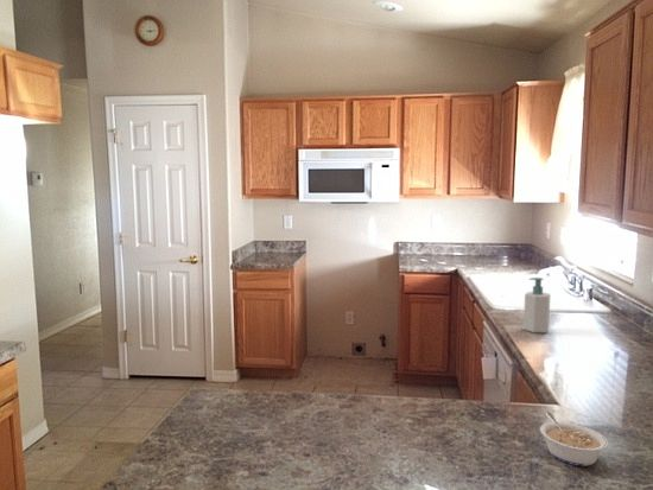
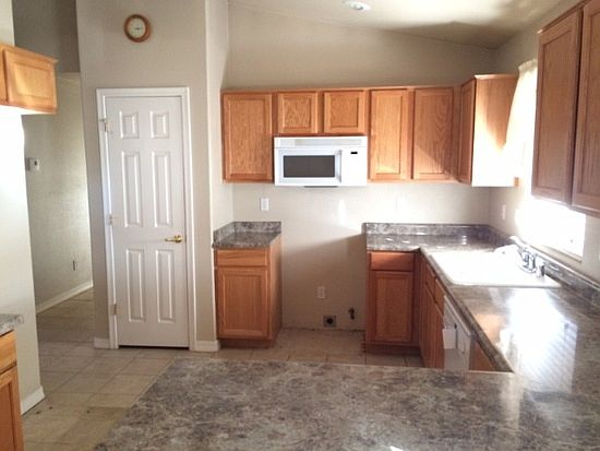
- legume (570, 441)
- soap bottle (537, 304)
